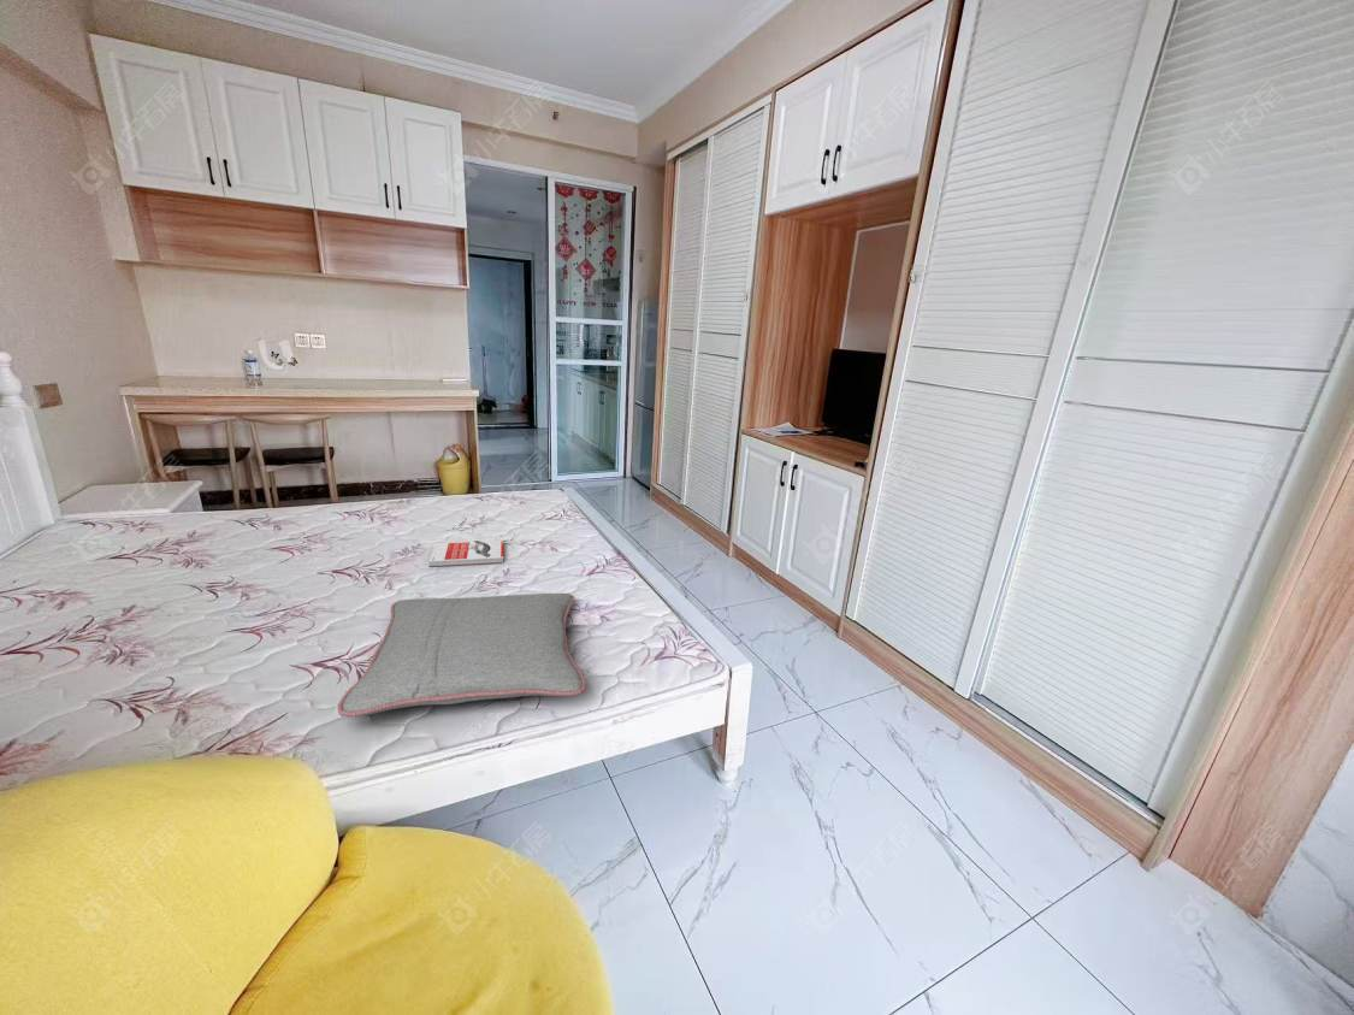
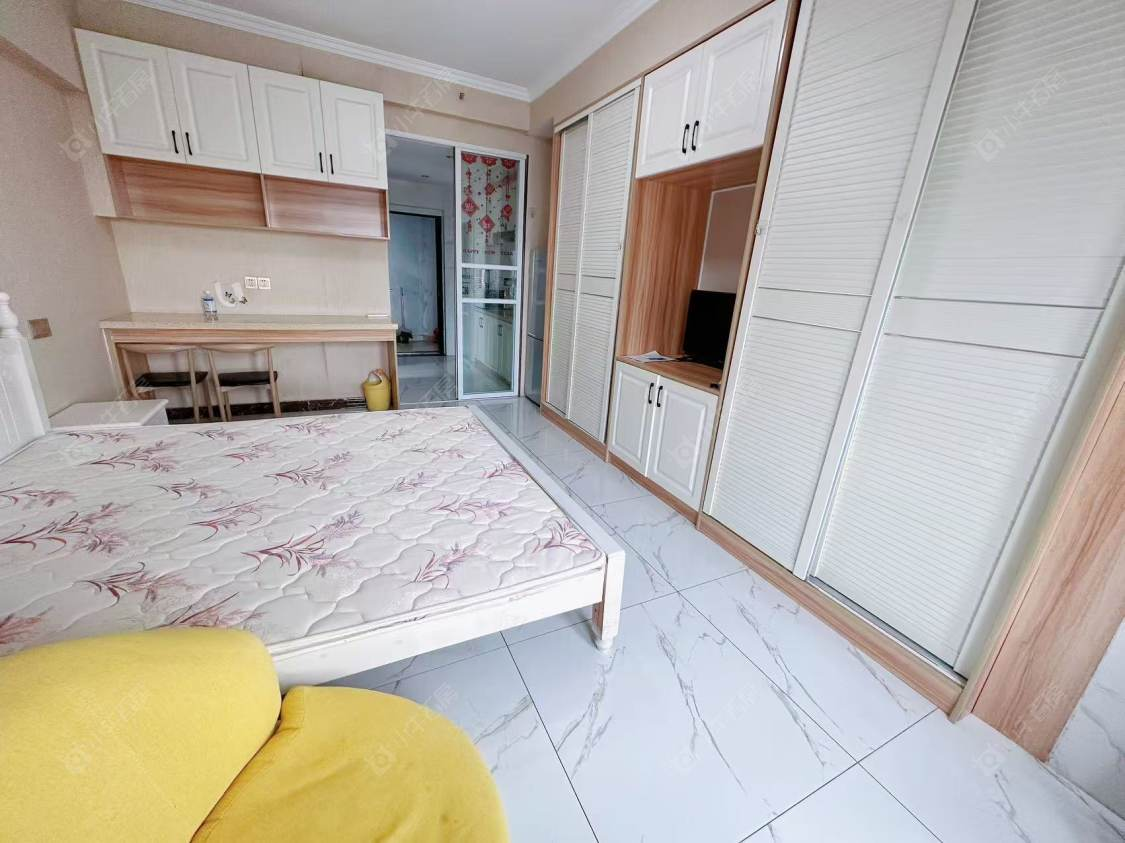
- book (468, 551)
- pillow (478, 641)
